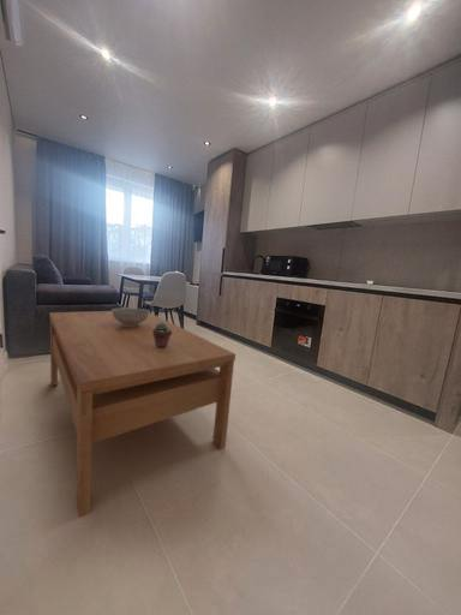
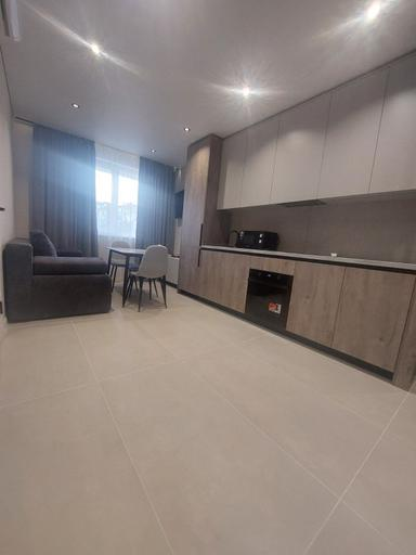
- potted succulent (162, 334)
- coffee table (125, 370)
- decorative bowl (131, 317)
